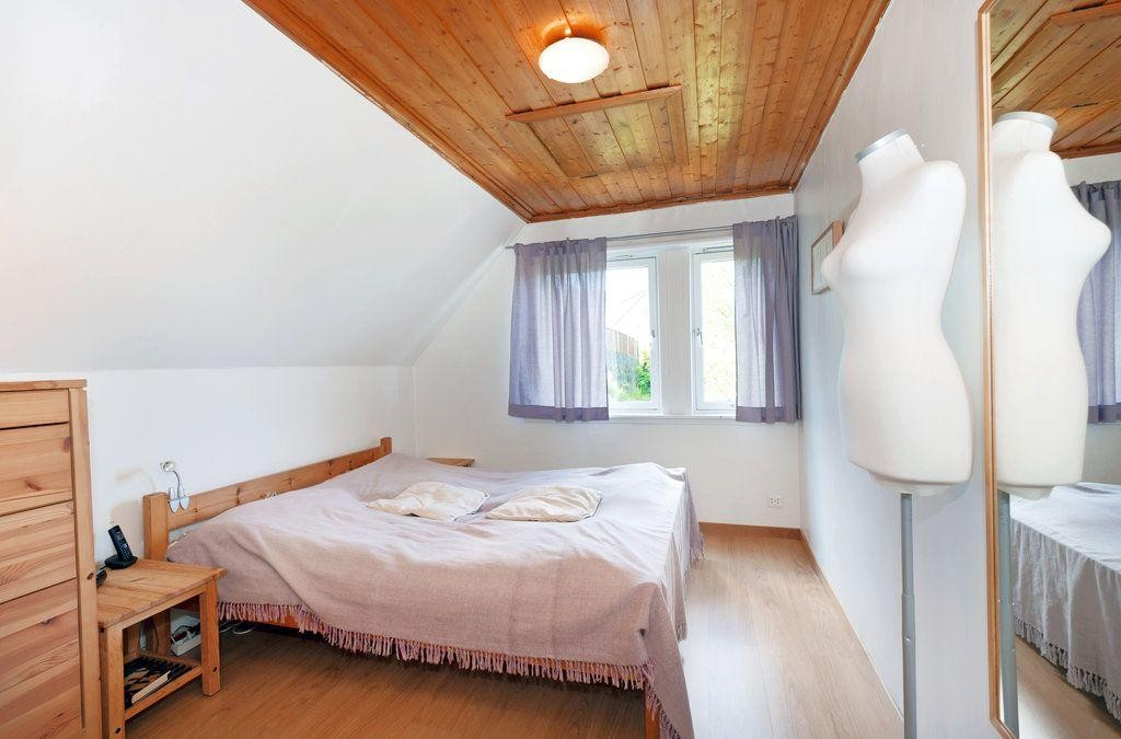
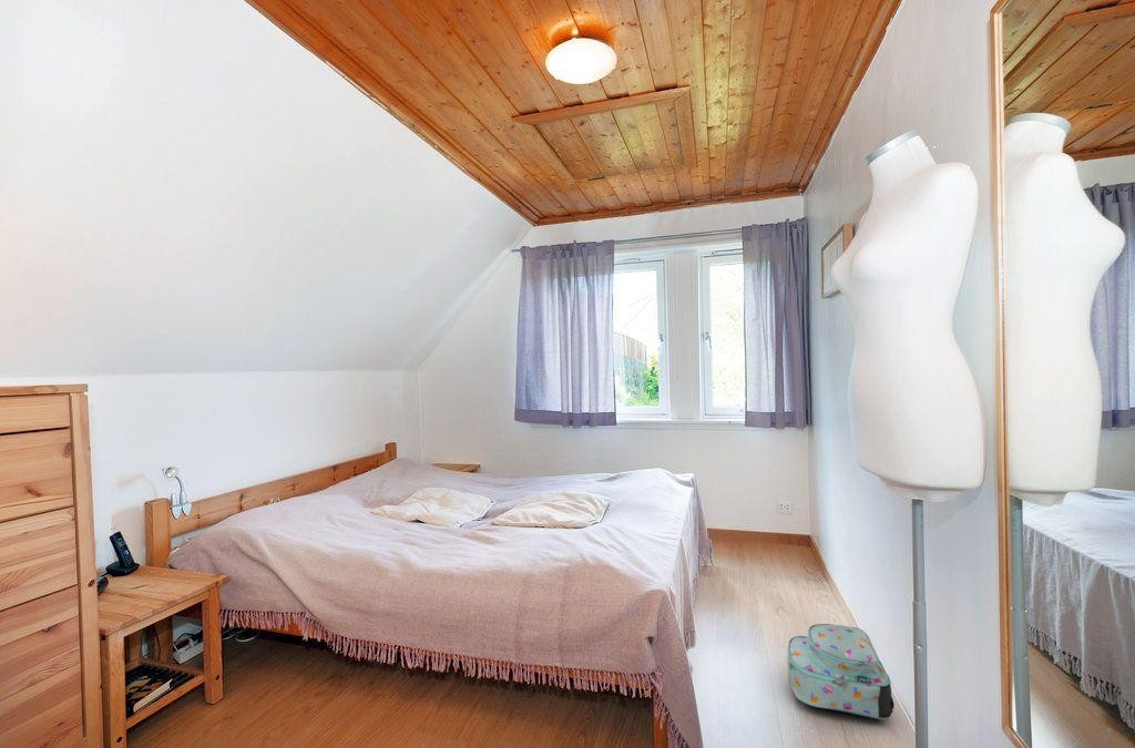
+ backpack (836, 666)
